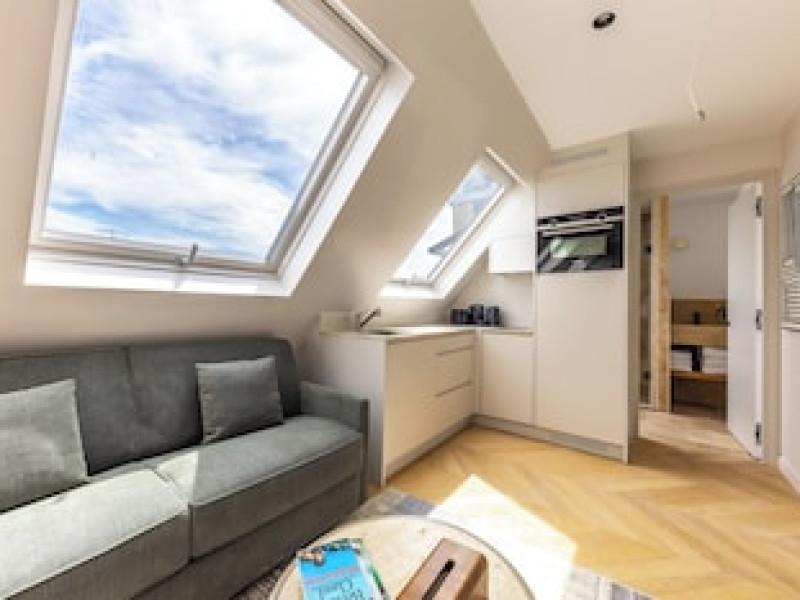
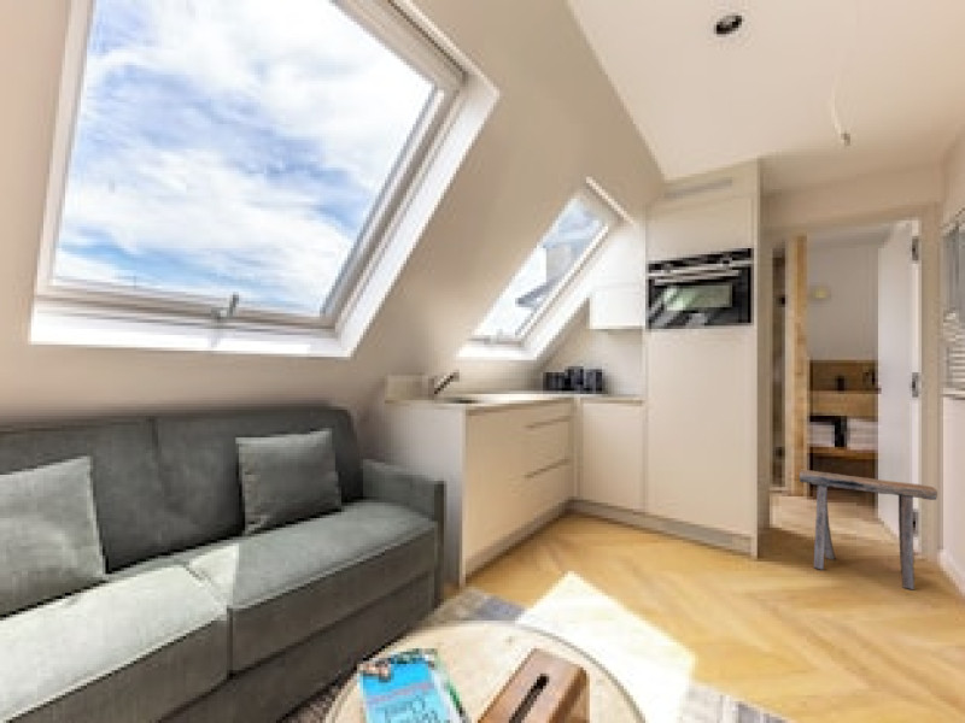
+ stool (830, 533)
